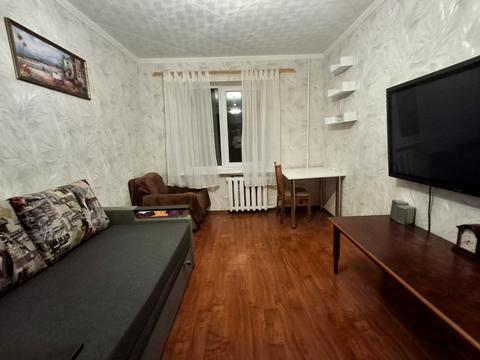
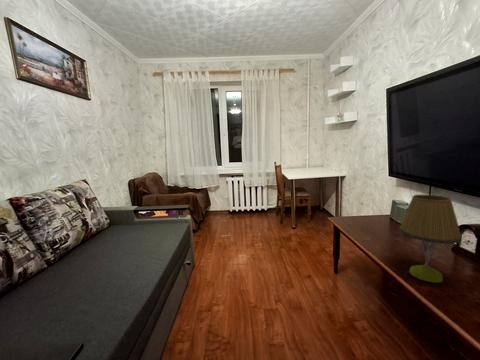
+ table lamp (428, 236)
